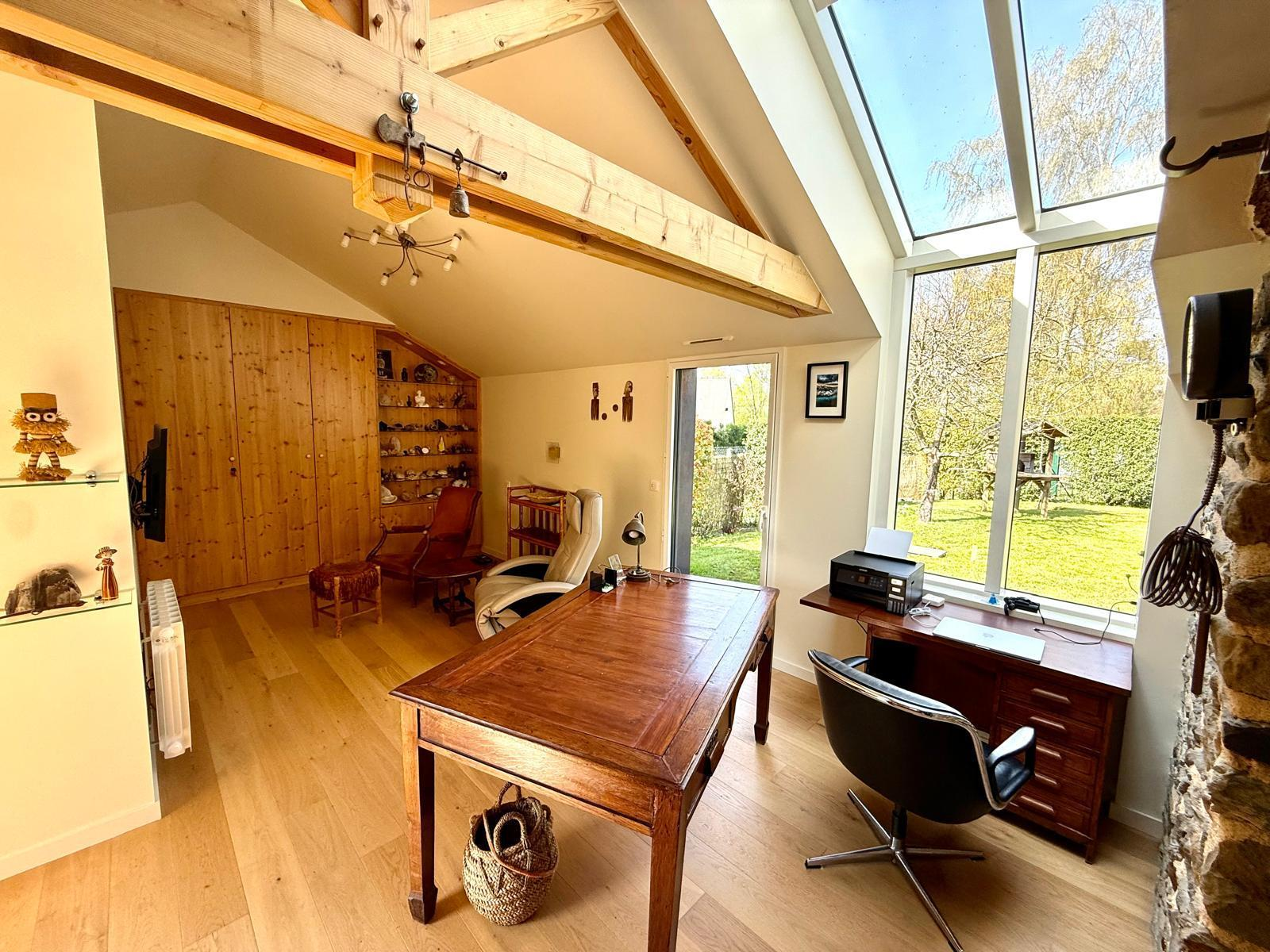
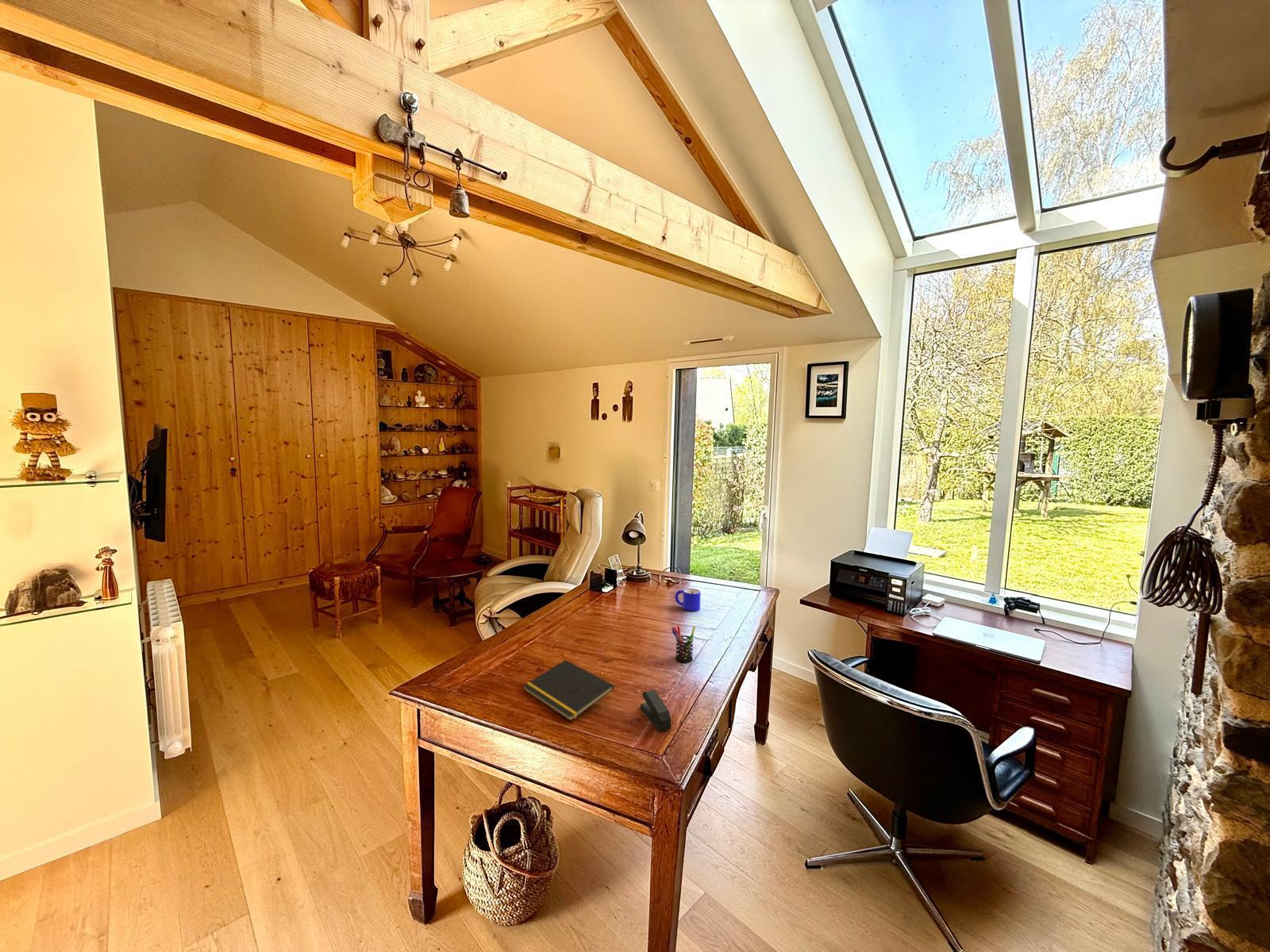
+ mug (687, 598)
+ notepad (568, 687)
+ stapler (655, 708)
+ pen holder (685, 643)
